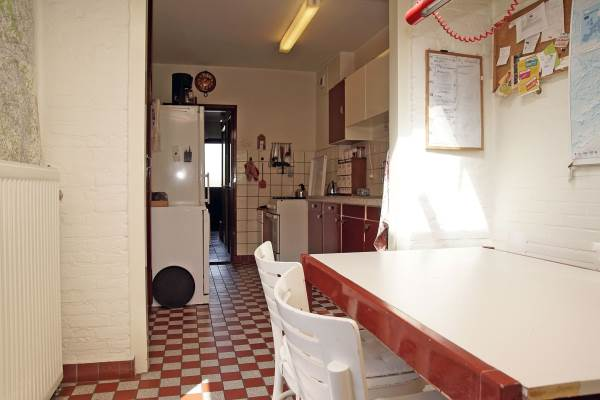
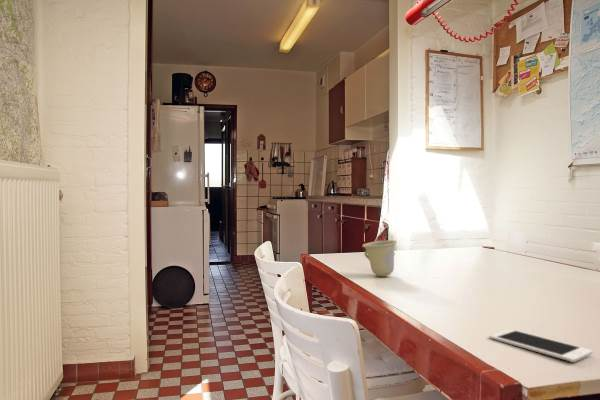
+ cell phone (538, 344)
+ cup (379, 258)
